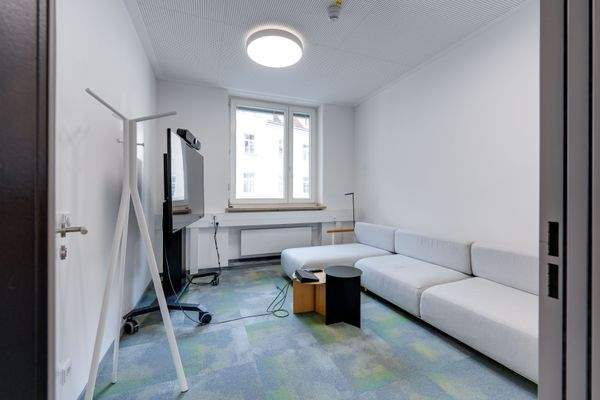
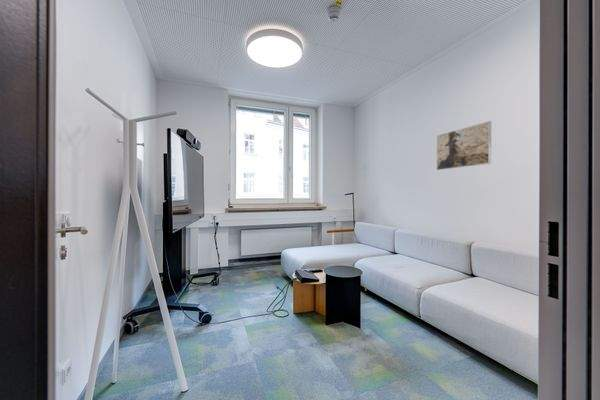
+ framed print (461, 148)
